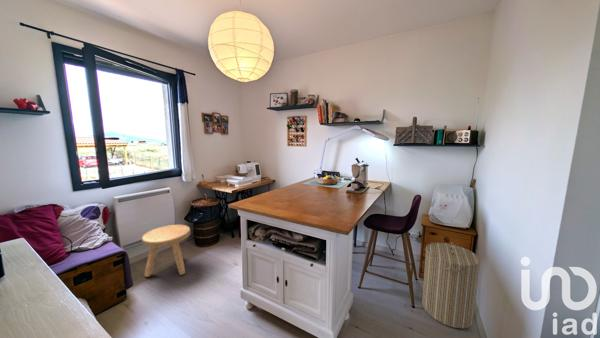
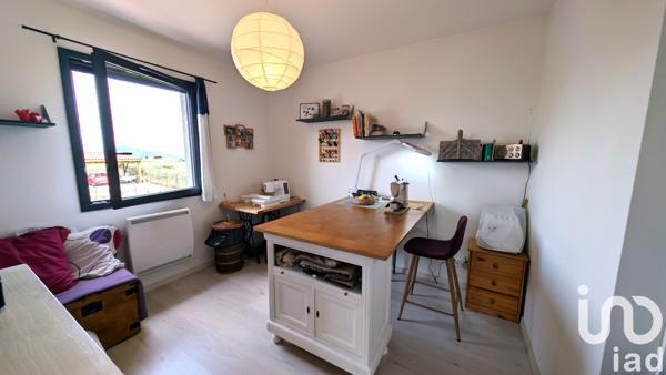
- laundry hamper (449, 277)
- stool (172, 248)
